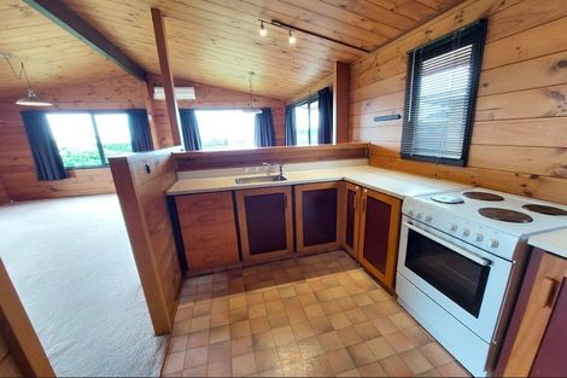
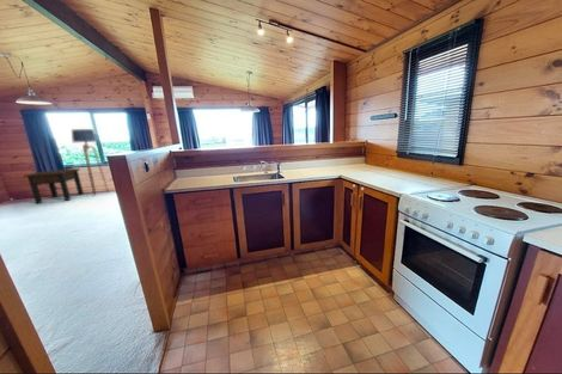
+ floor lamp (88, 163)
+ side table (60, 184)
